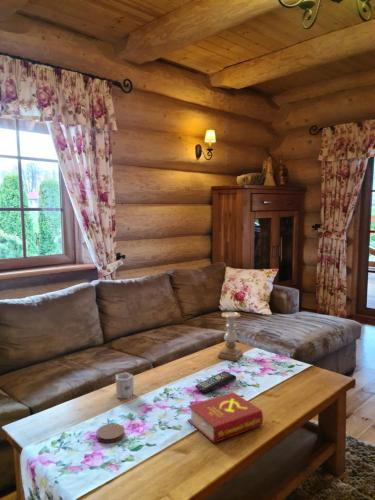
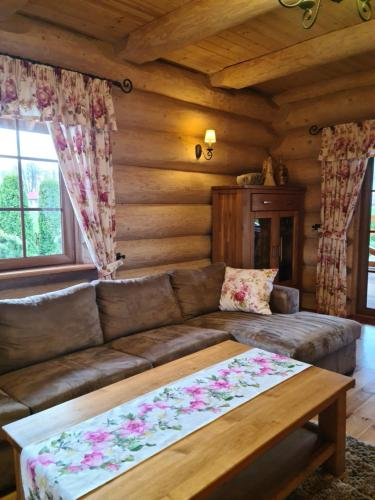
- book (224, 415)
- coaster (110, 432)
- candle holder (230, 335)
- remote control (216, 381)
- cup (123, 384)
